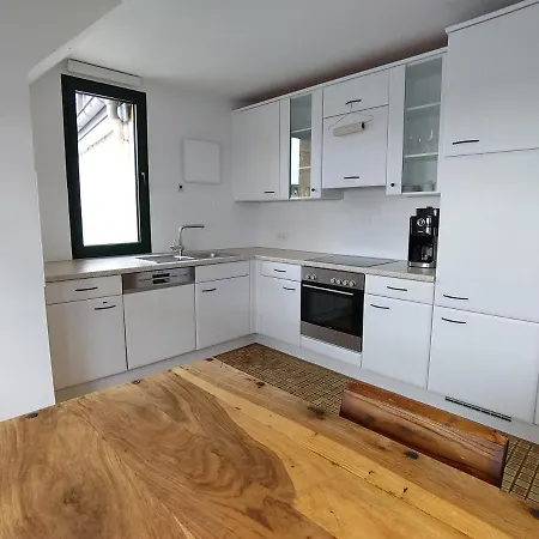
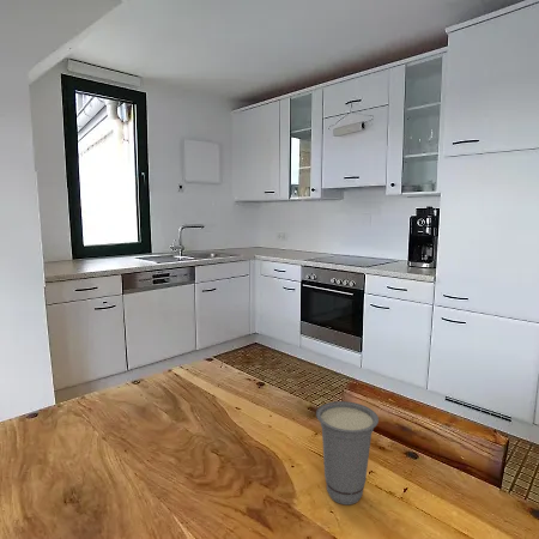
+ cup (345, 454)
